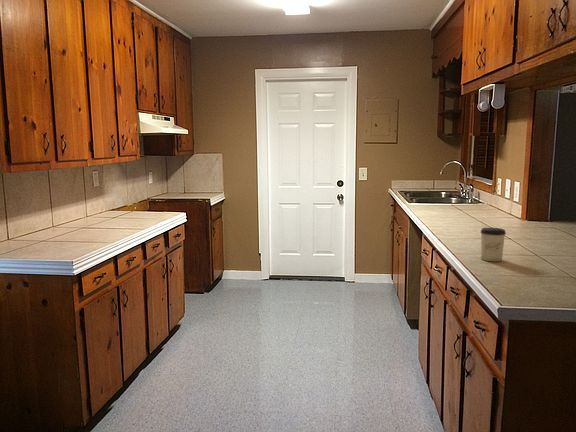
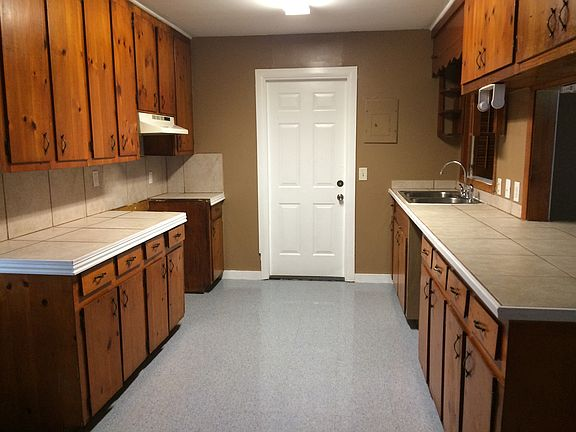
- cup (492, 244)
